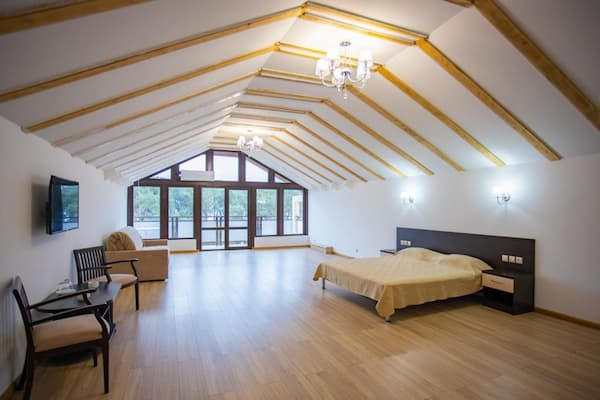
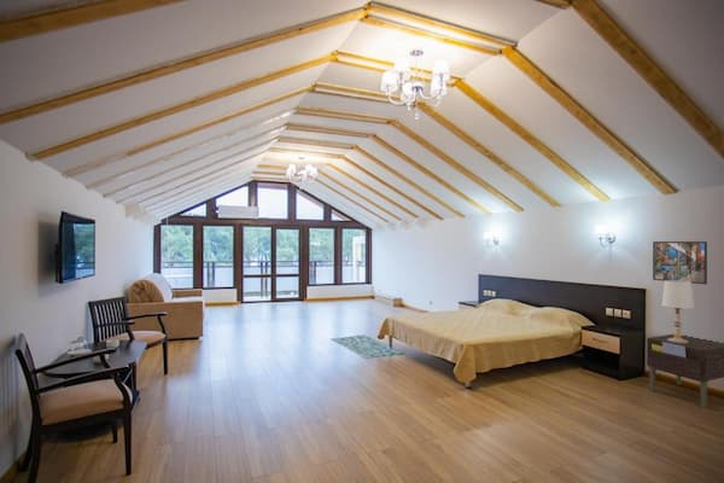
+ nightstand (689, 368)
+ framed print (678, 261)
+ table lamp (677, 310)
+ rug (364, 345)
